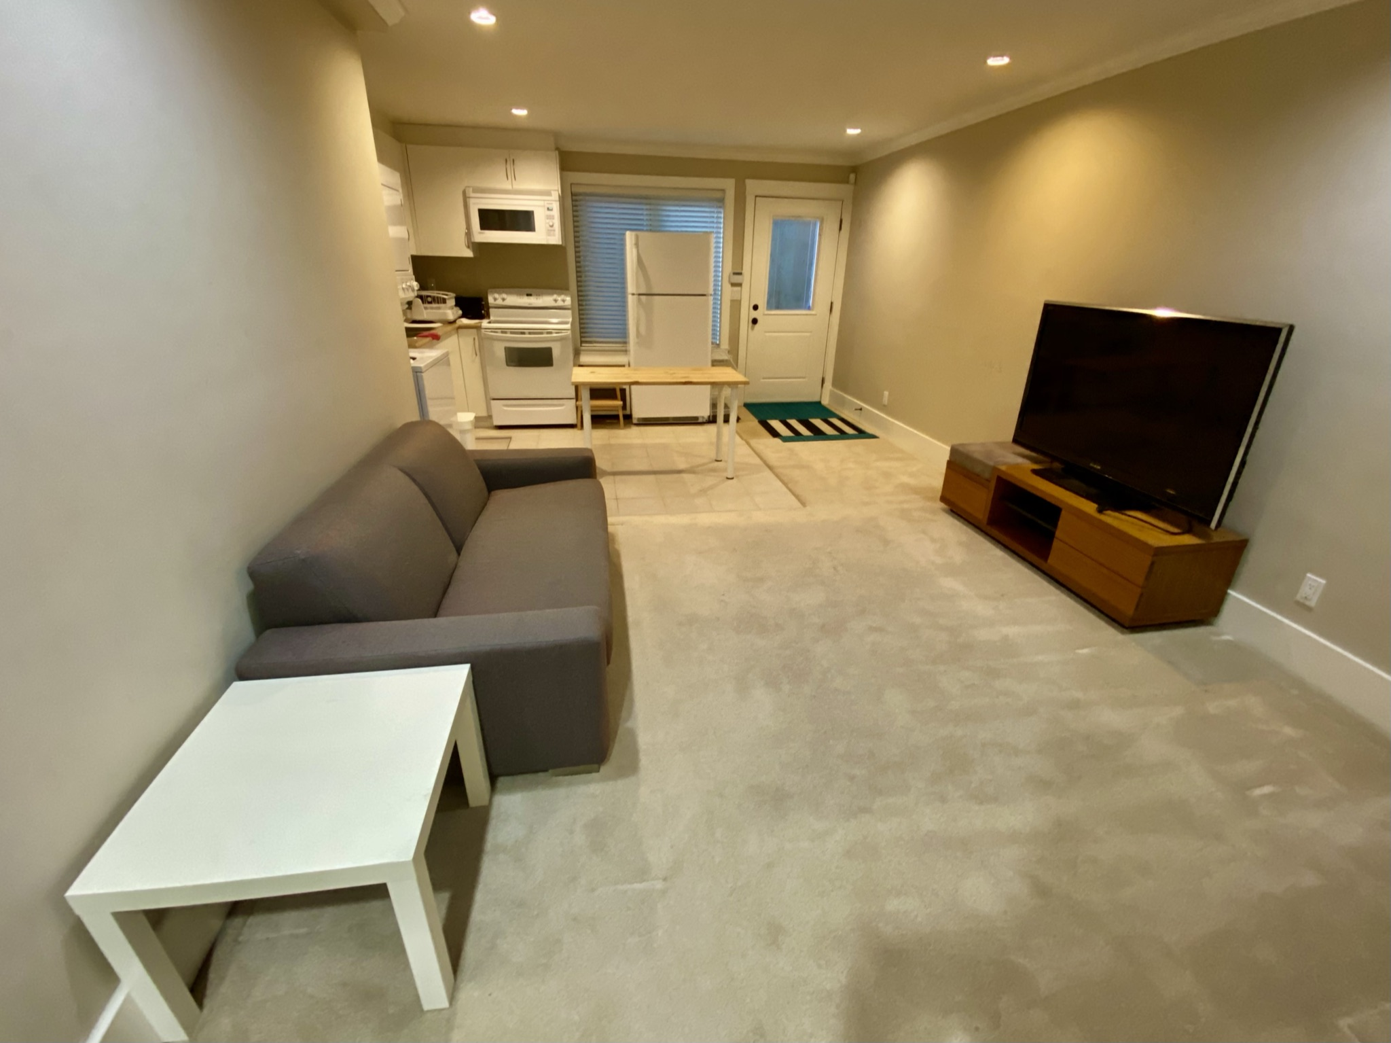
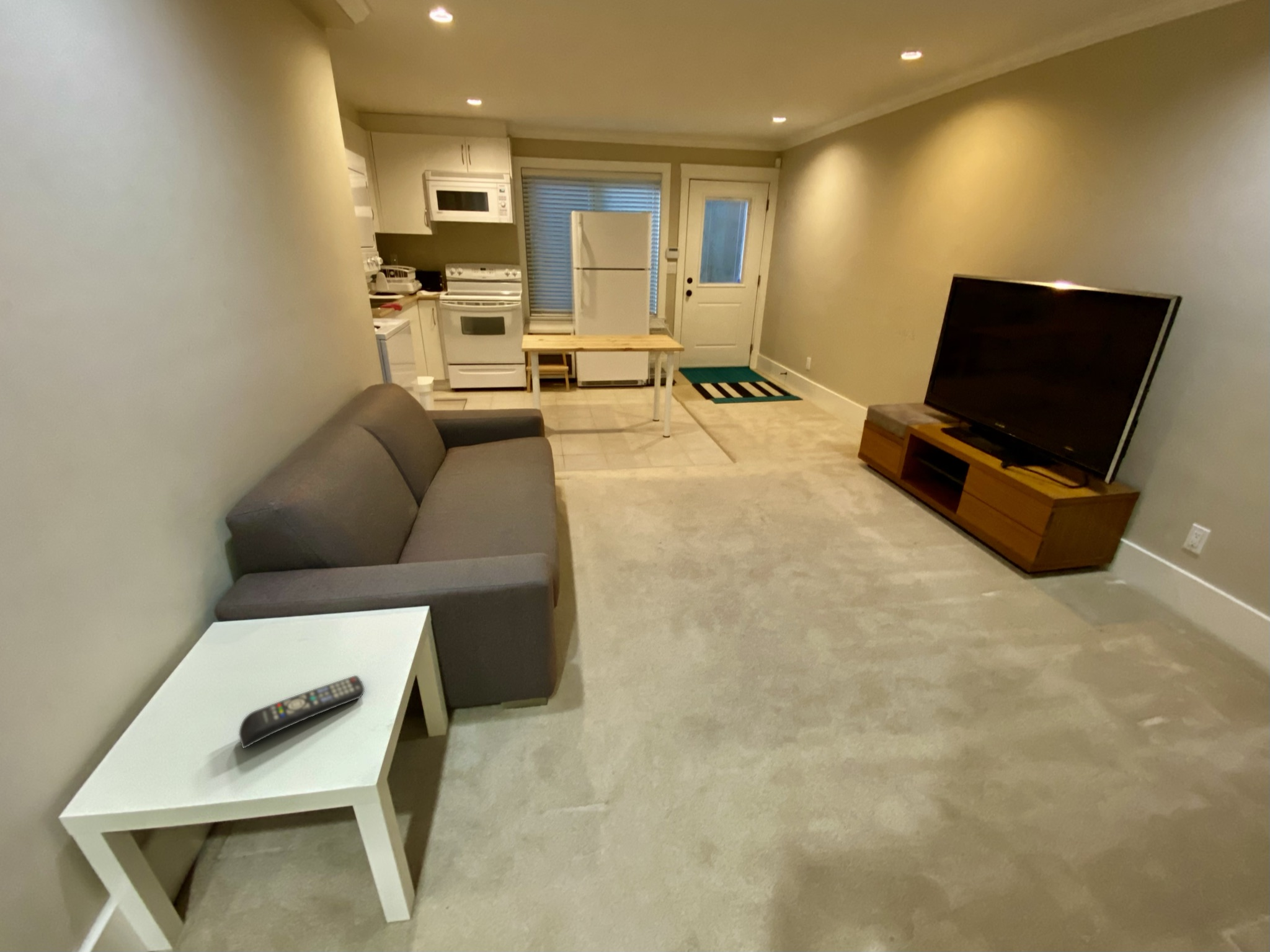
+ remote control (304, 707)
